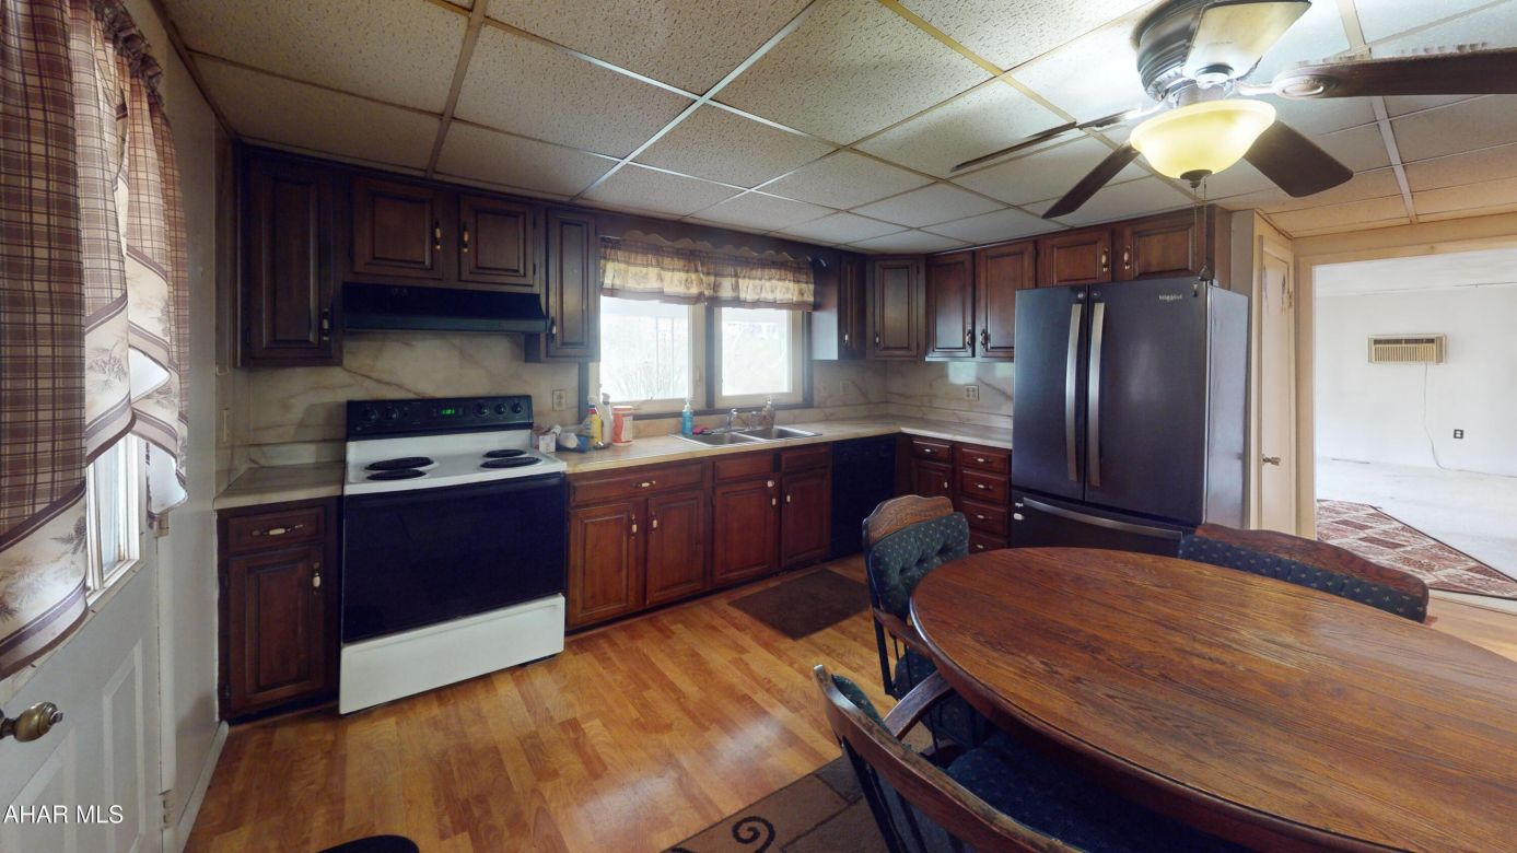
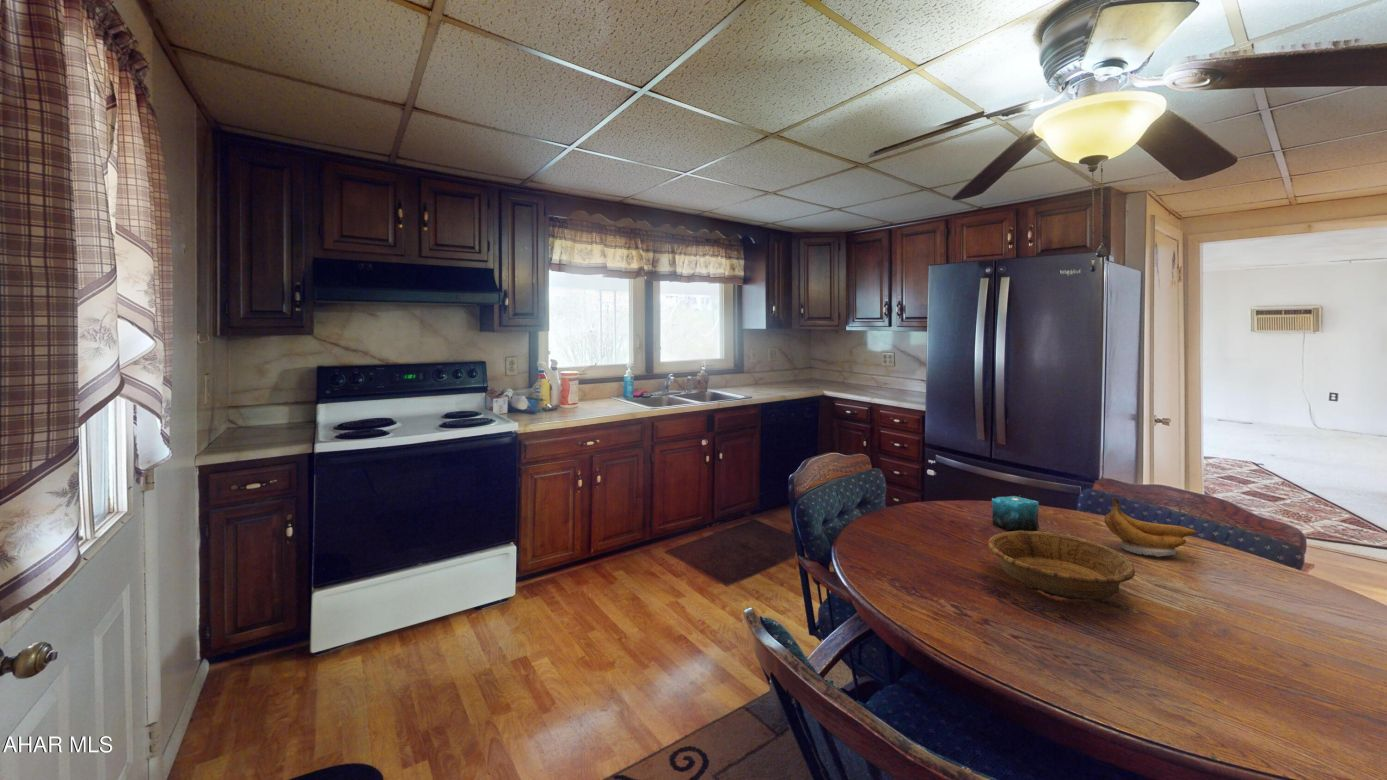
+ decorative bowl (1056, 567)
+ candle (1015, 507)
+ banana (1149, 526)
